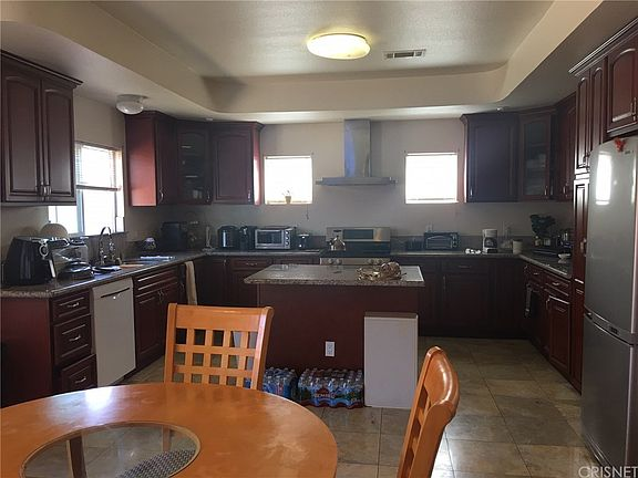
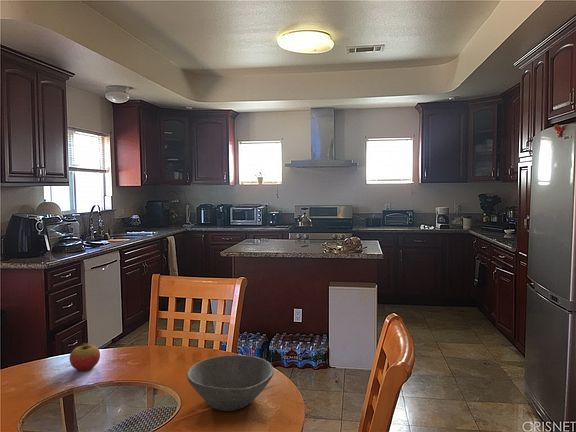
+ bowl (231, 386)
+ fruit (85, 354)
